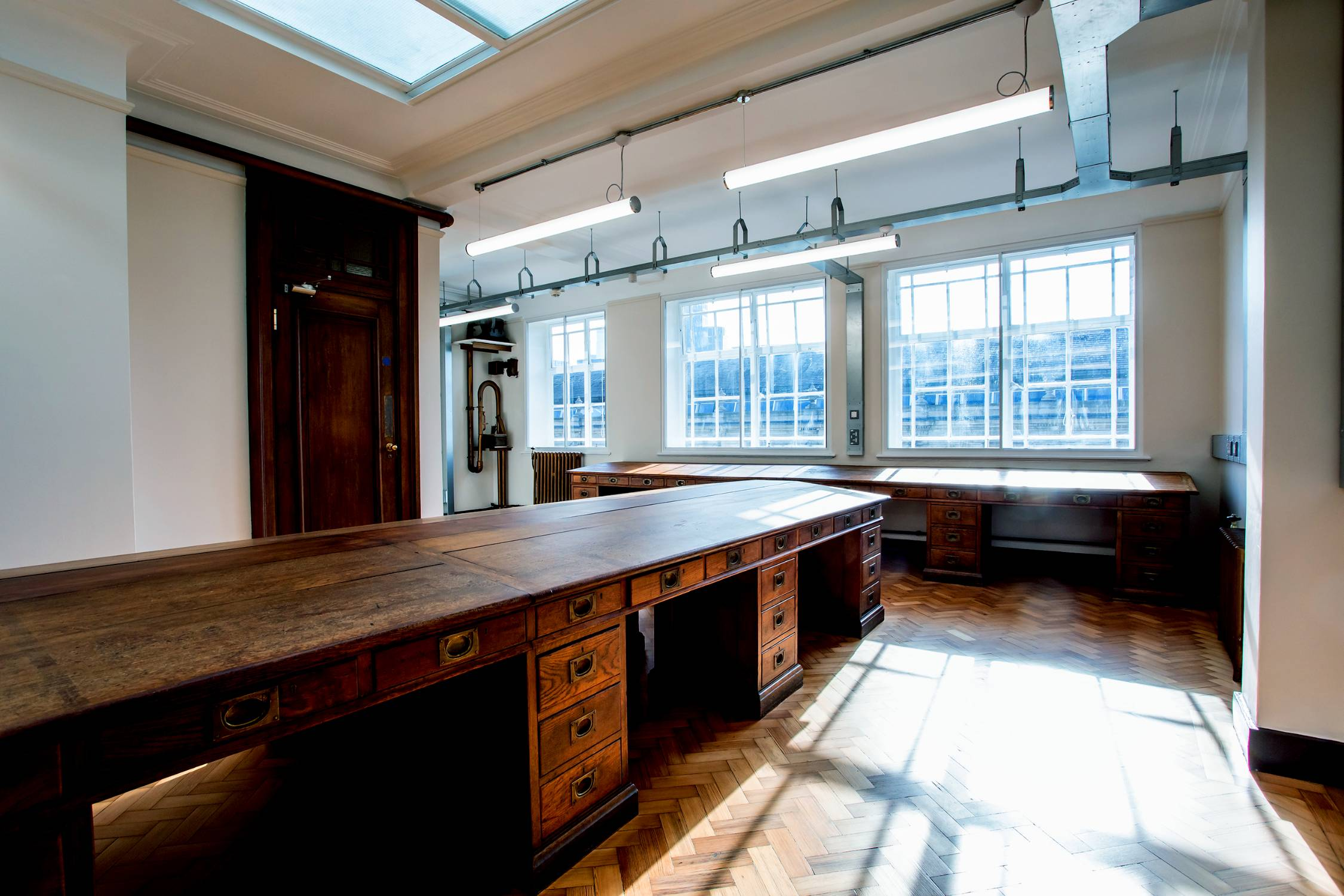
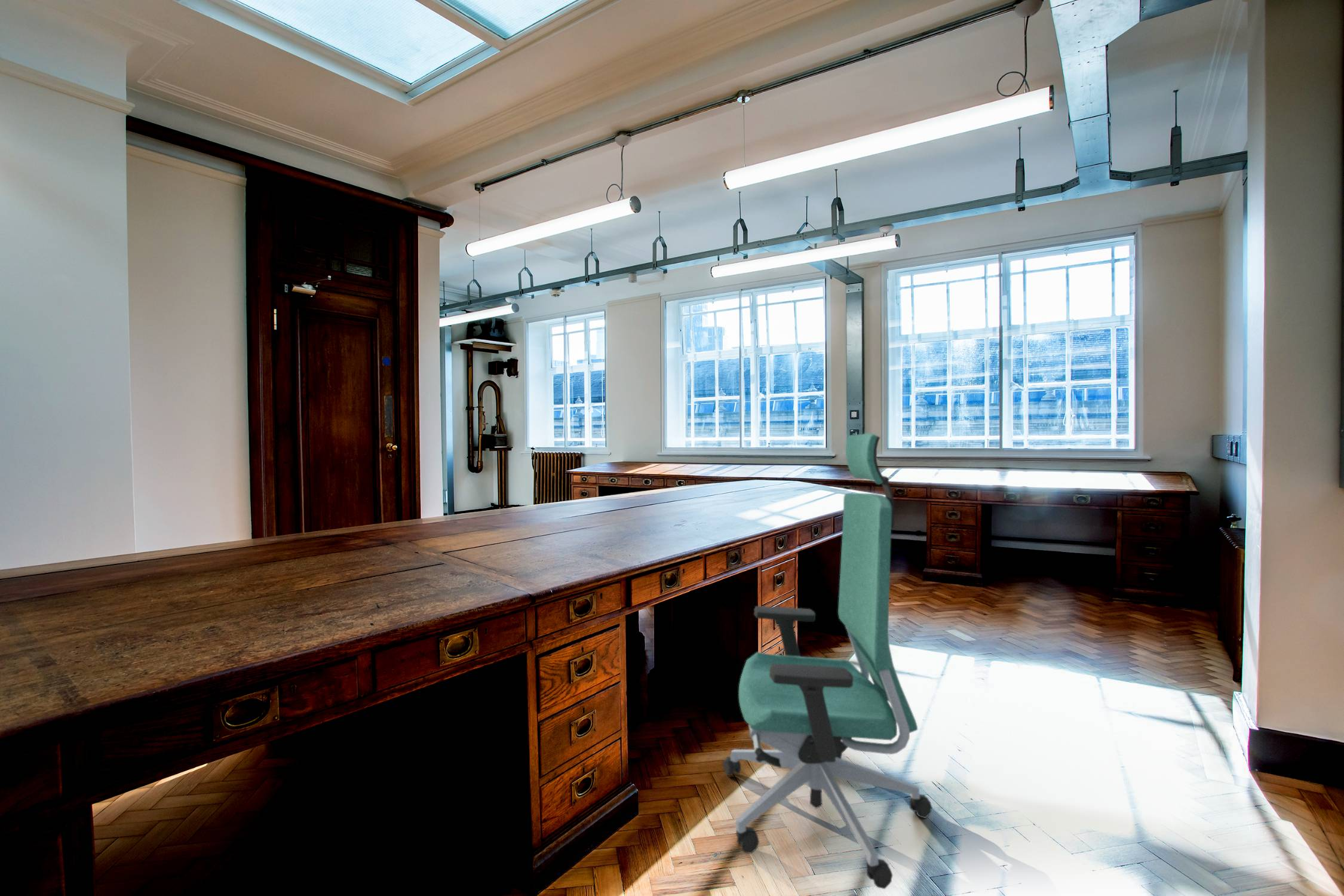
+ chair (814, 621)
